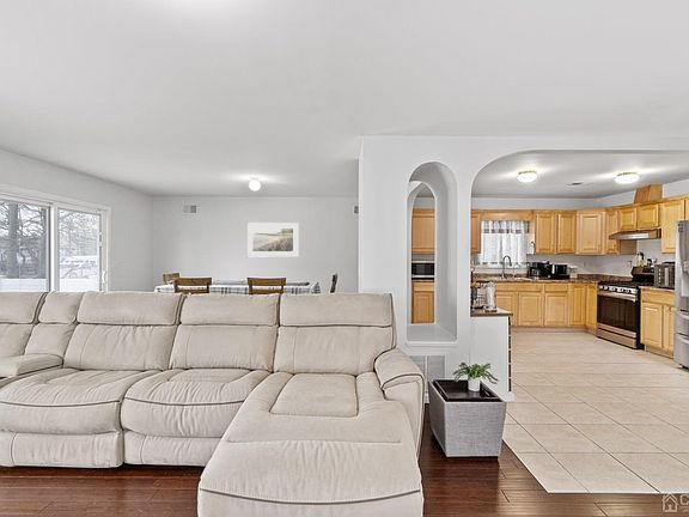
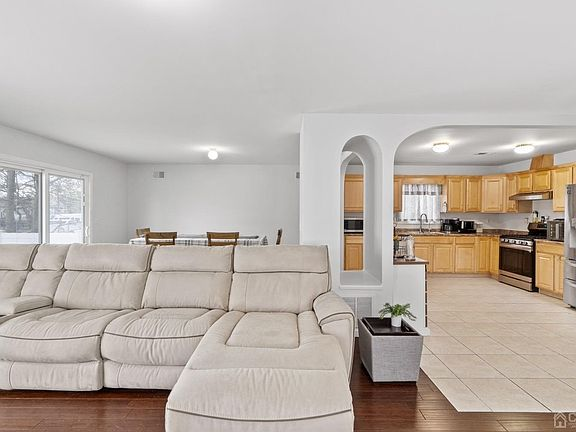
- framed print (273, 239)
